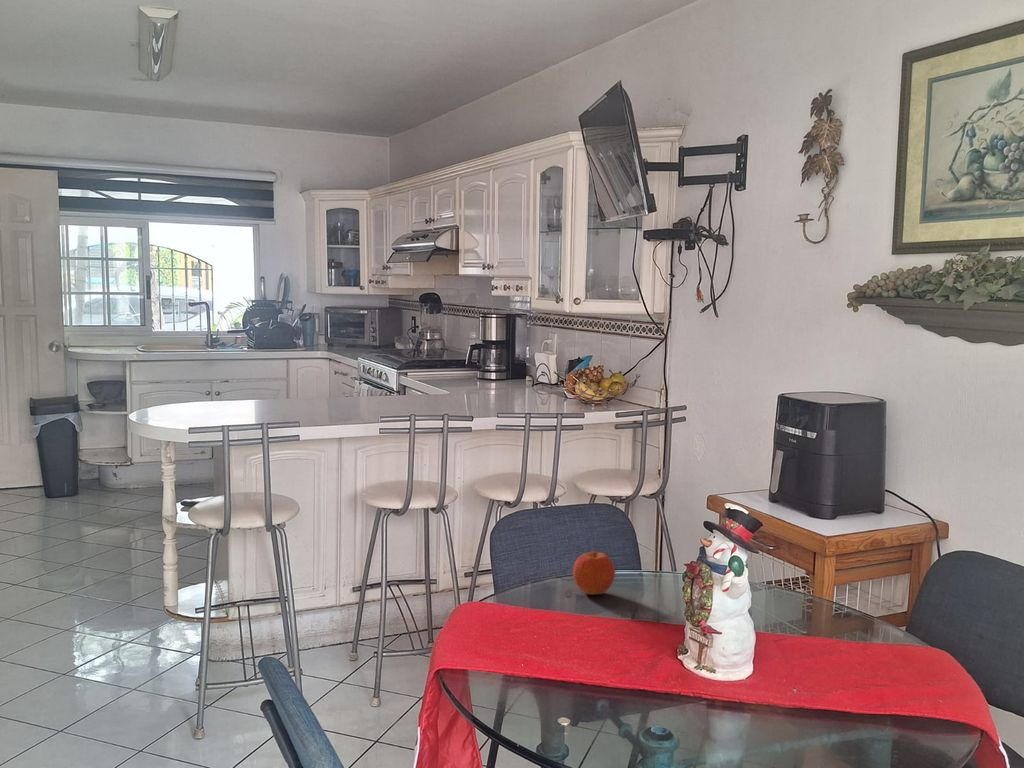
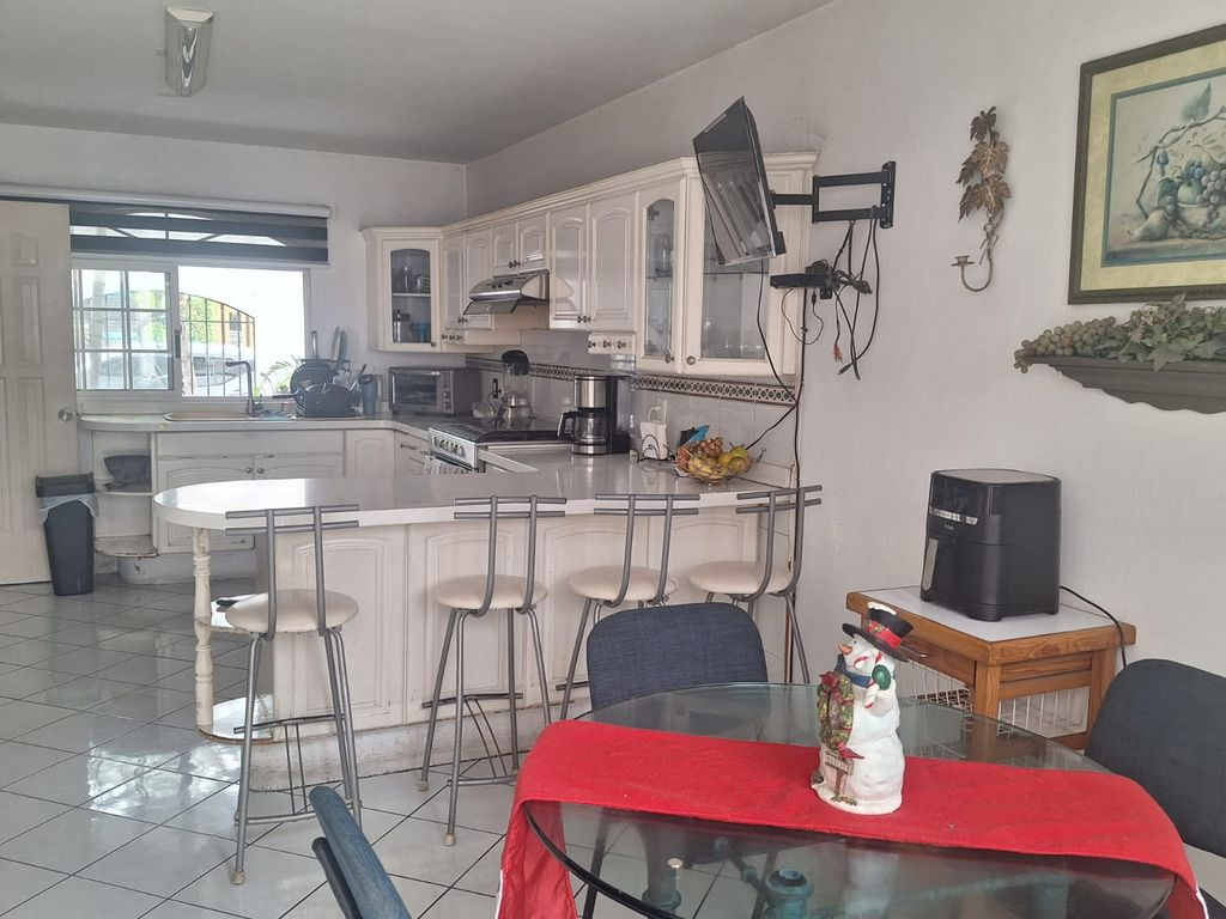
- fruit (594, 572)
